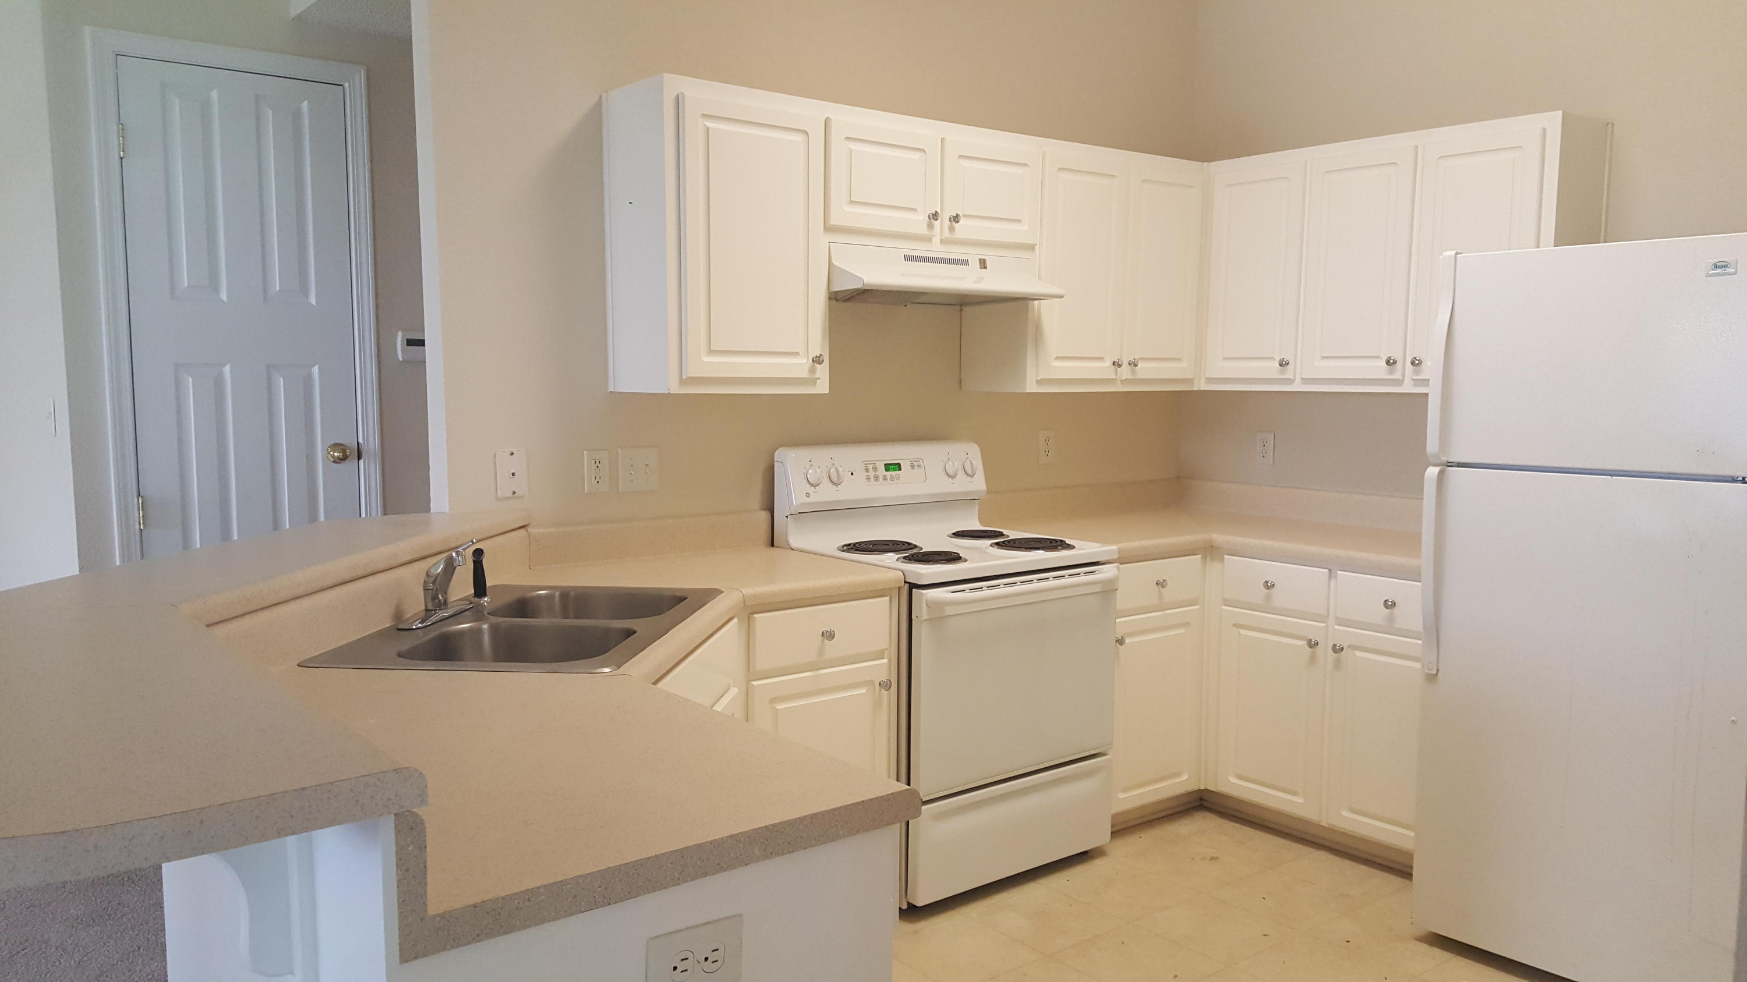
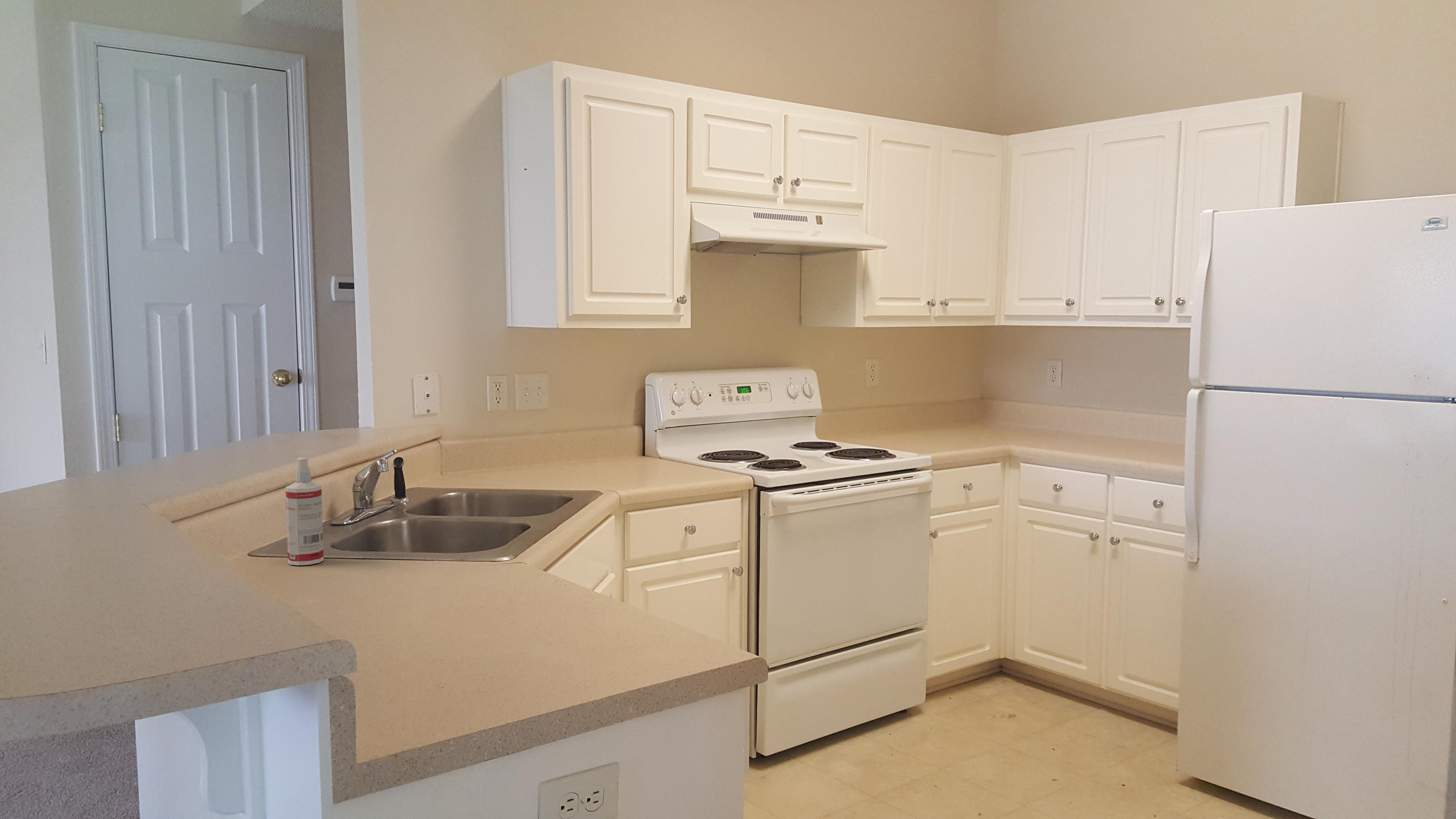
+ spray bottle (304, 510)
